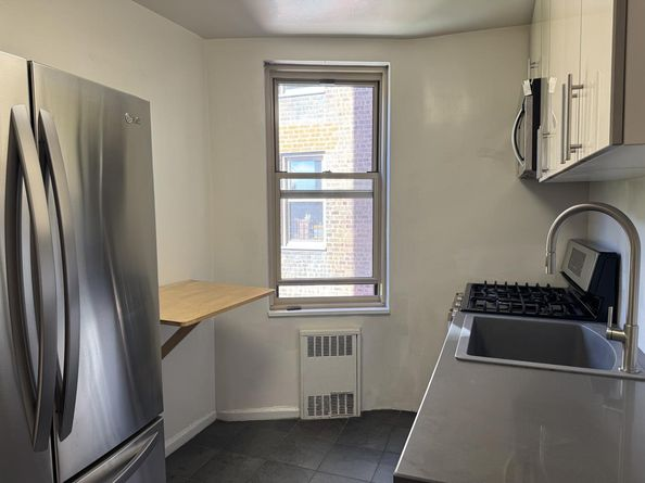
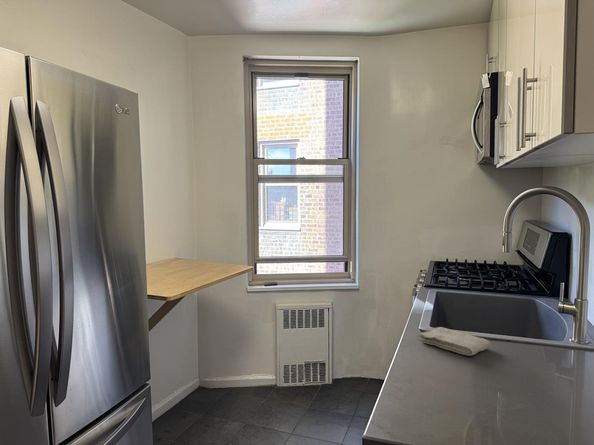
+ washcloth (453, 339)
